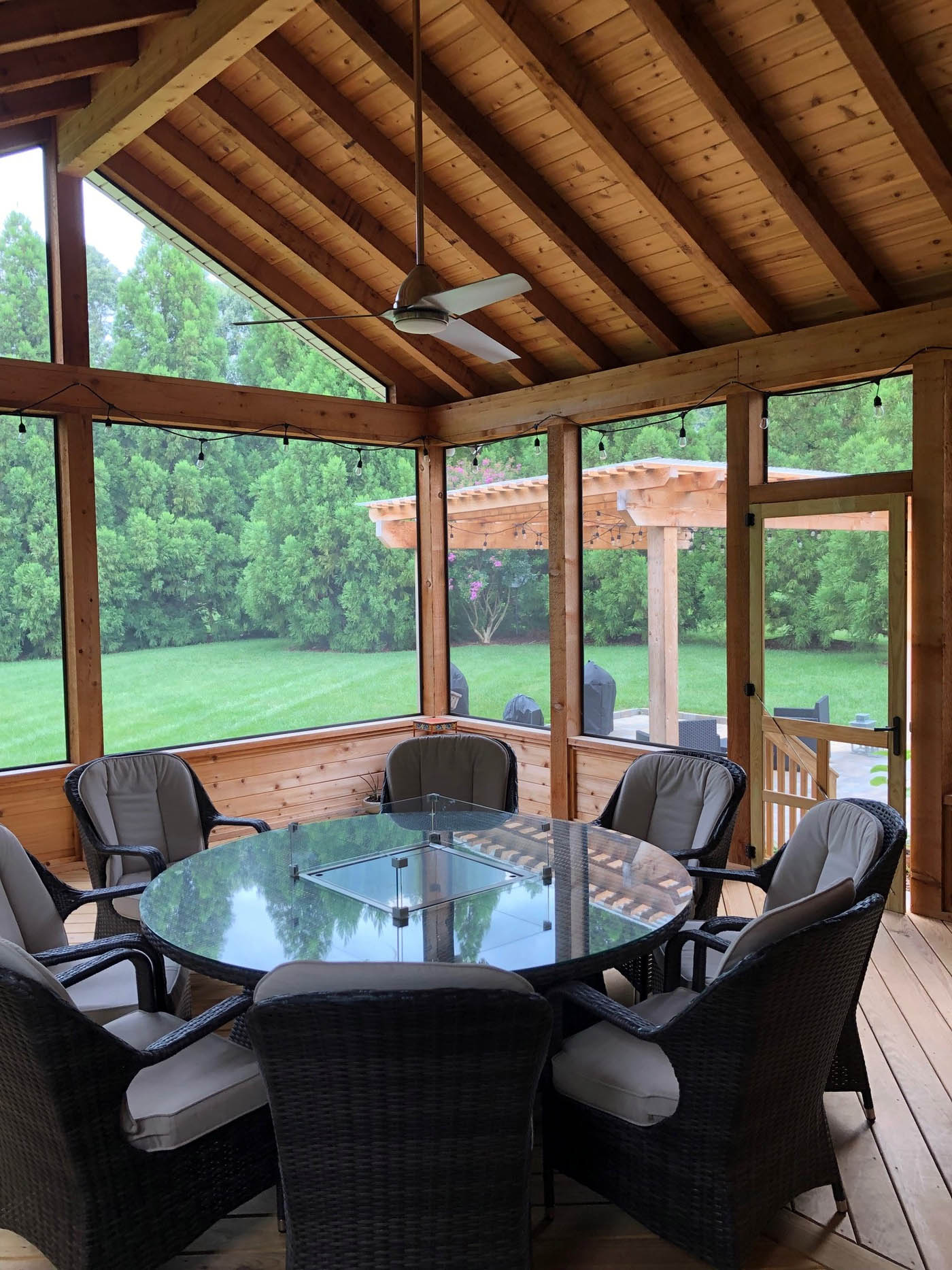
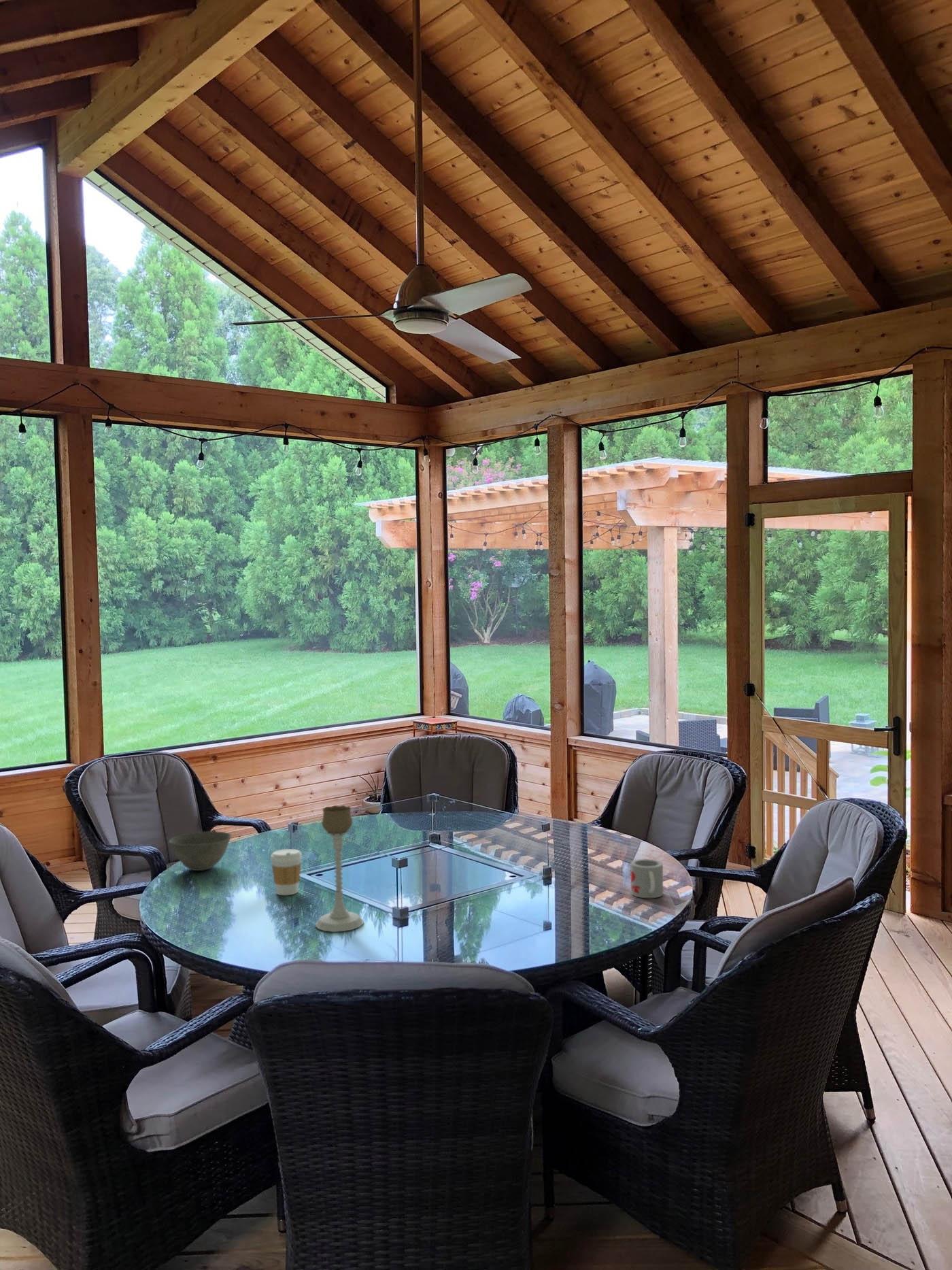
+ mug (648, 880)
+ bowl (201, 853)
+ coffee cup (286, 871)
+ candle holder (338, 866)
